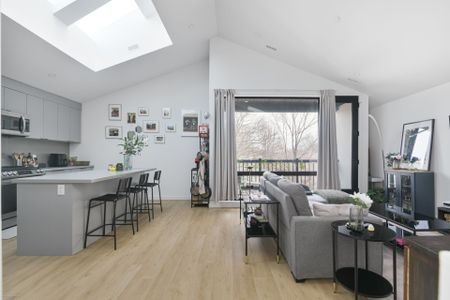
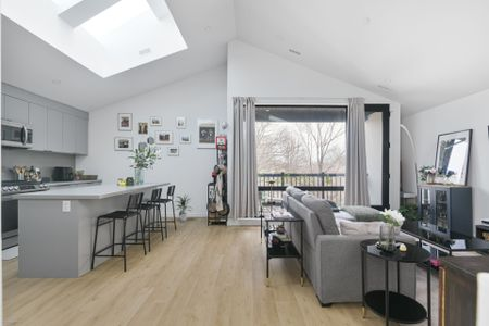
+ indoor plant (183, 208)
